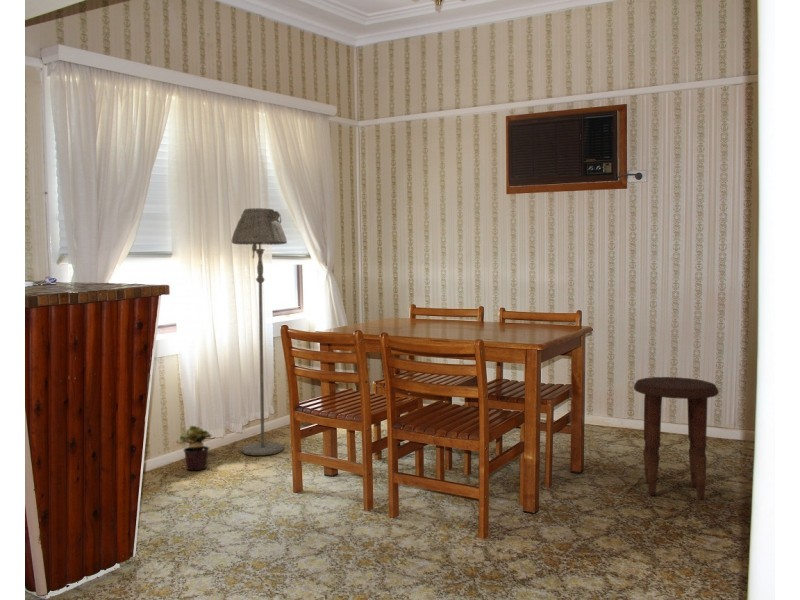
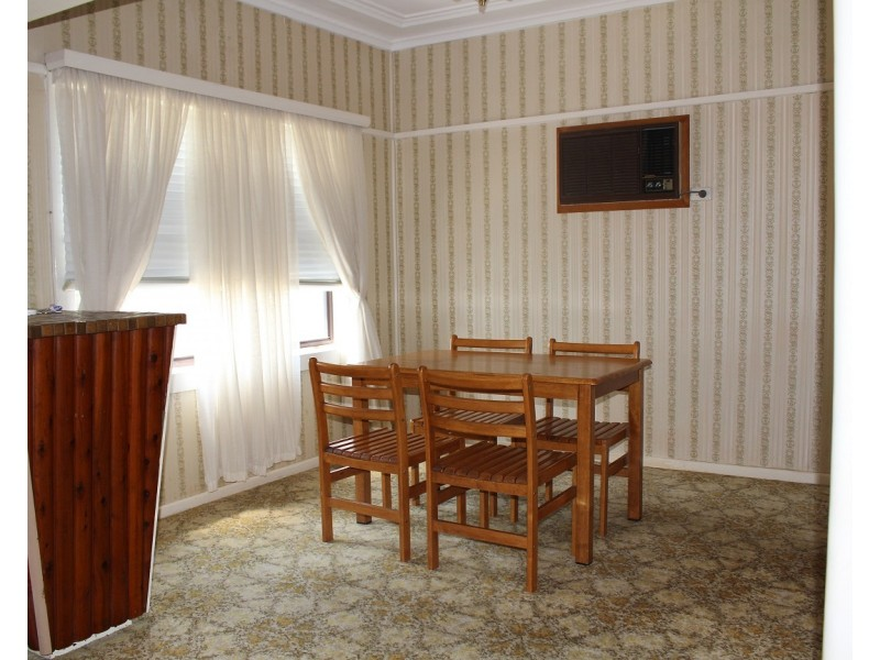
- potted plant (193, 446)
- side table (688, 436)
- floor lamp (260, 330)
